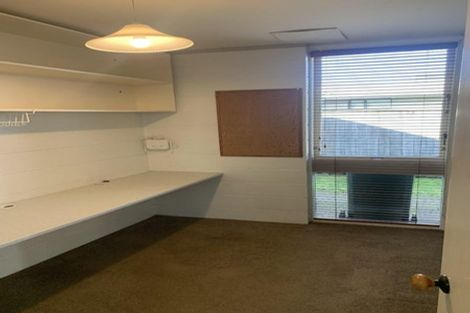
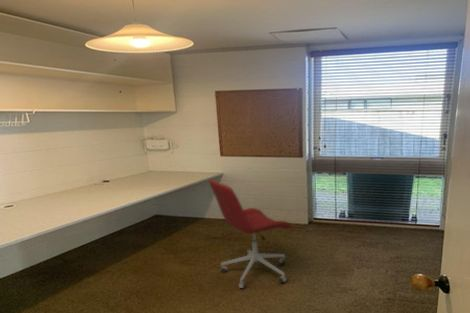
+ office chair (252, 225)
